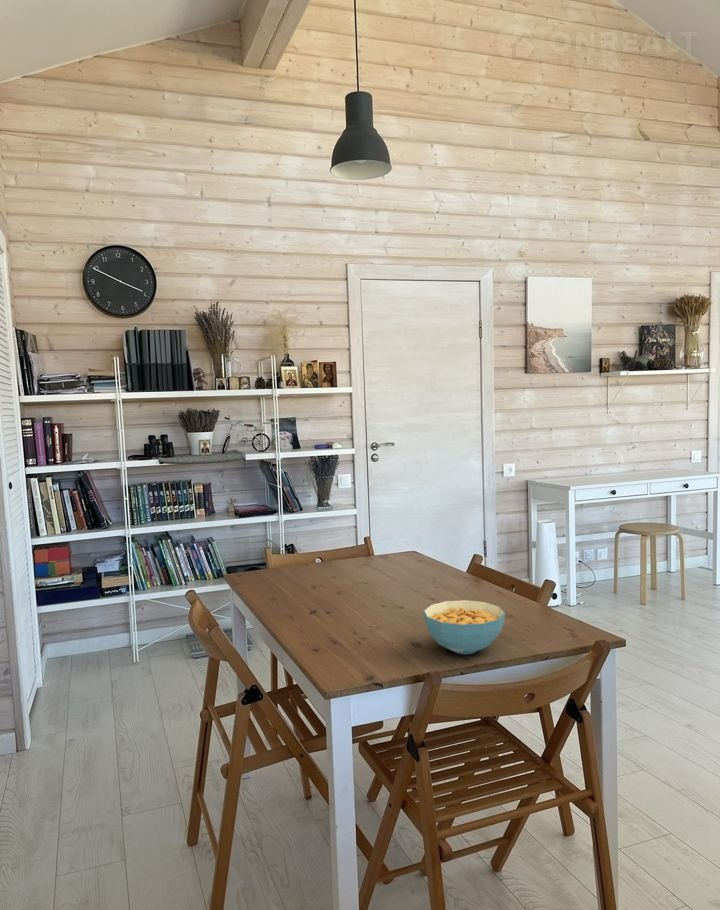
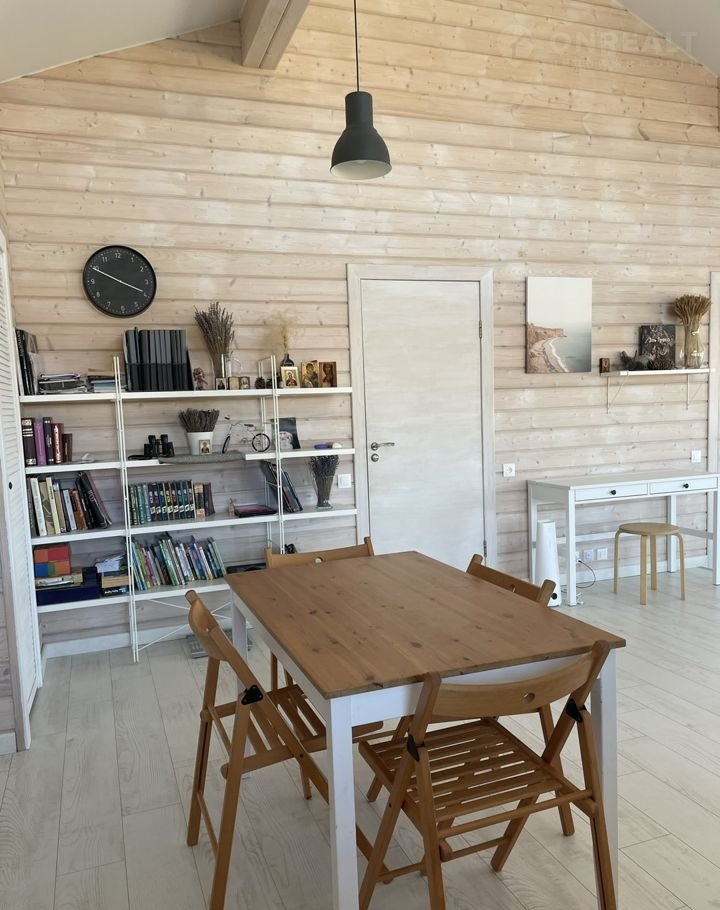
- cereal bowl (464, 630)
